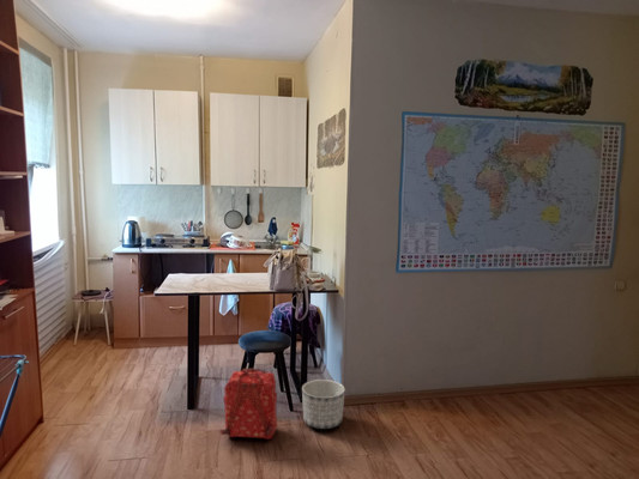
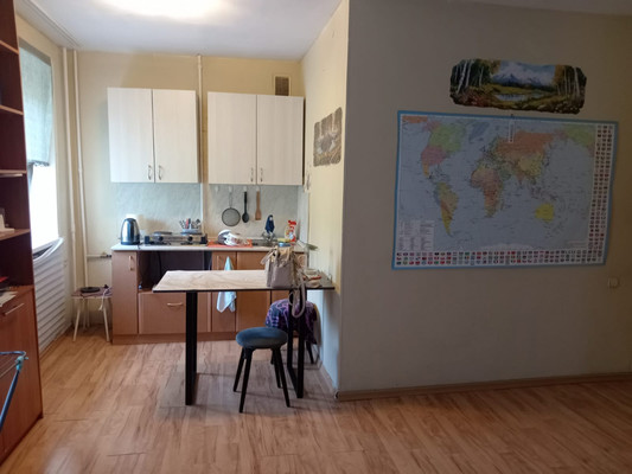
- backpack (251, 402)
- planter (322, 405)
